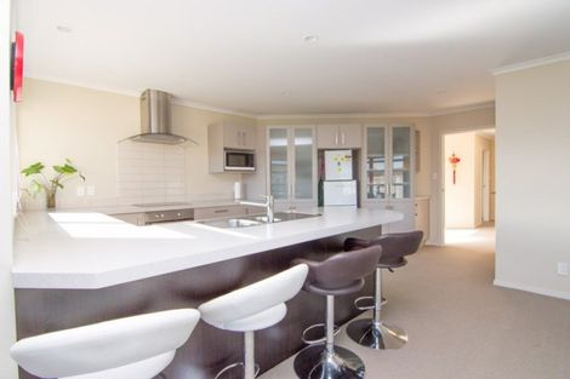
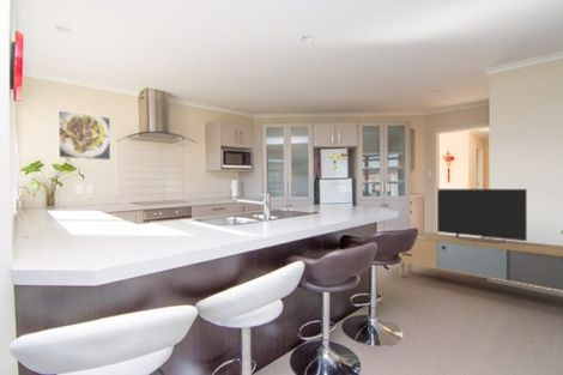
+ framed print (85, 137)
+ media console (477, 238)
